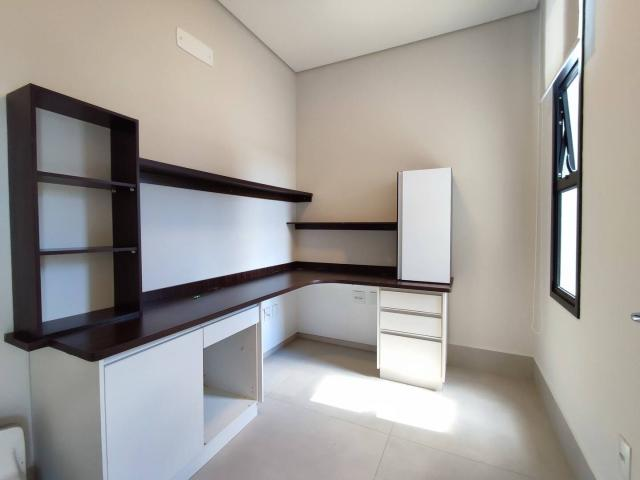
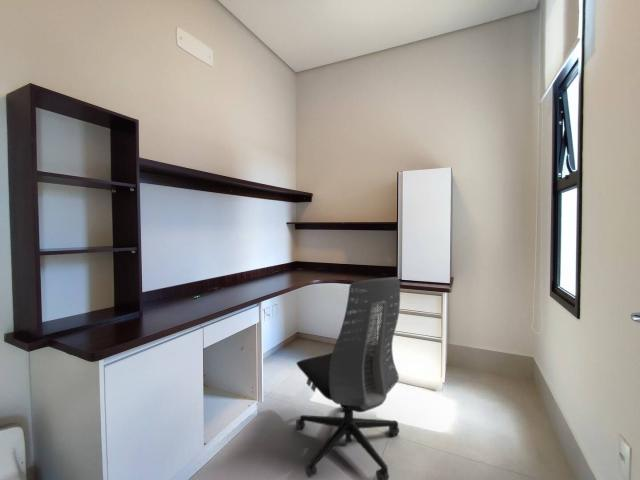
+ office chair (349, 359)
